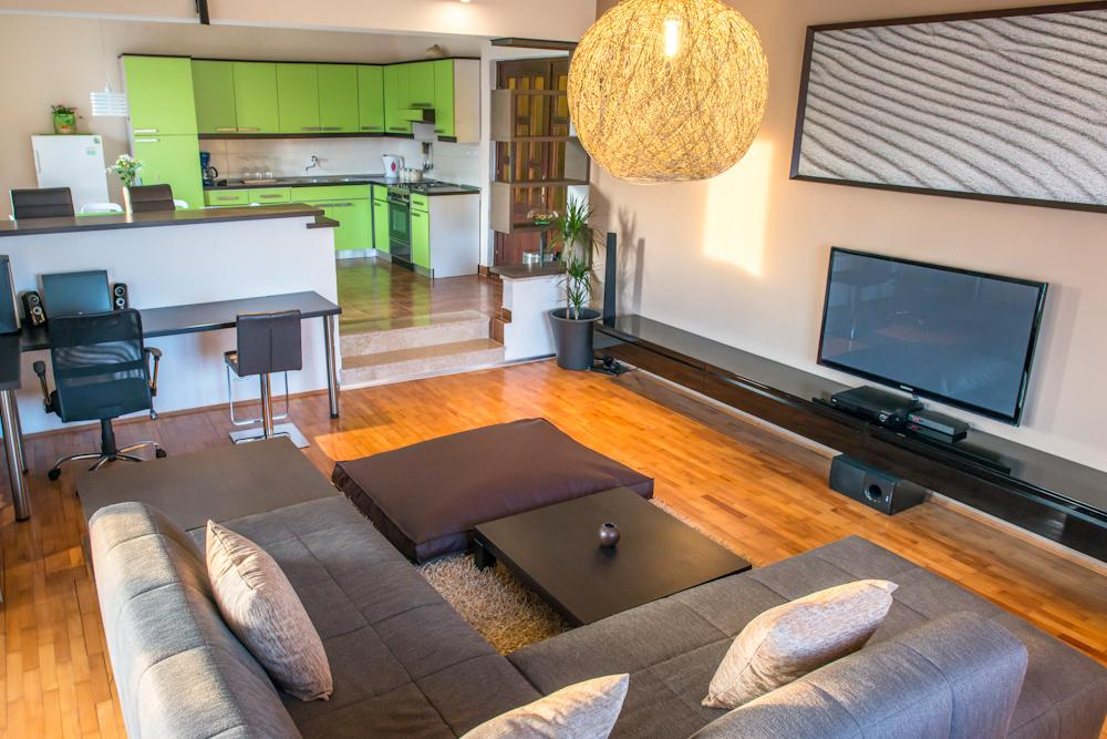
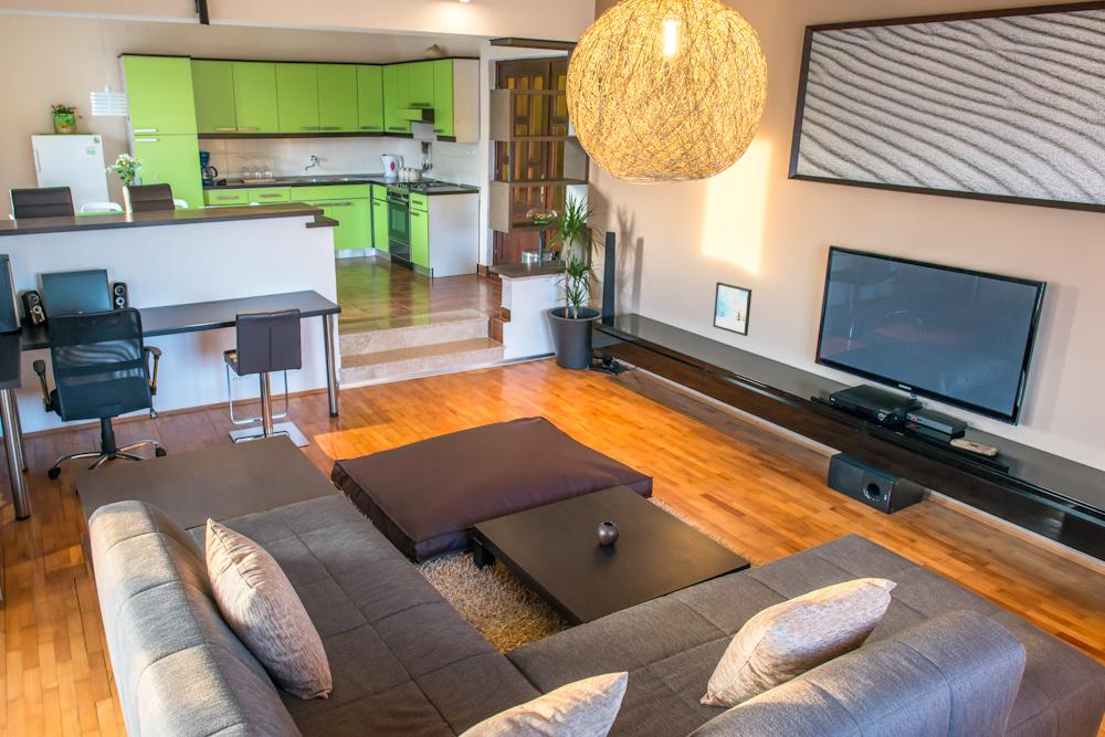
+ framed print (732, 308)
+ remote control (972, 446)
